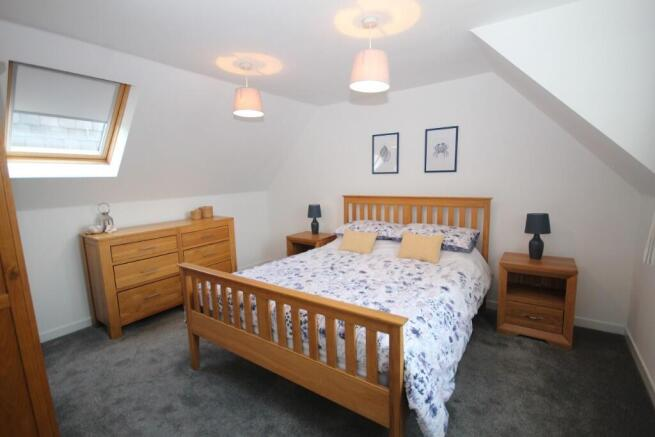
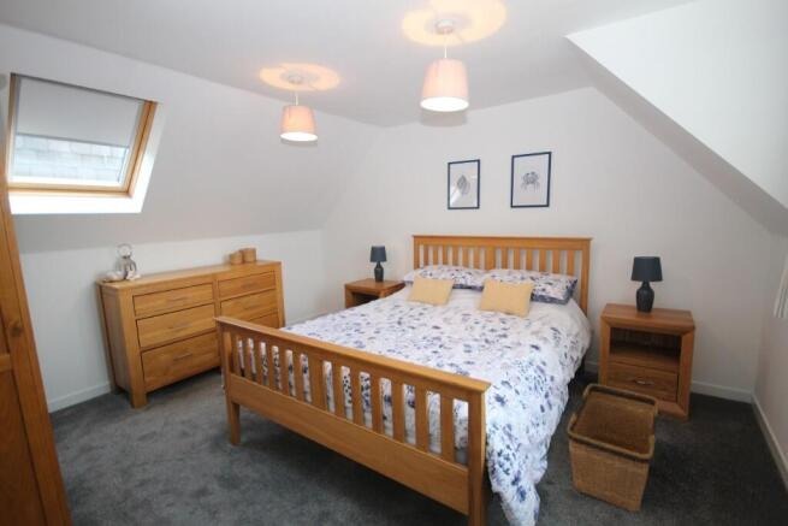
+ bicycle basket (614, 442)
